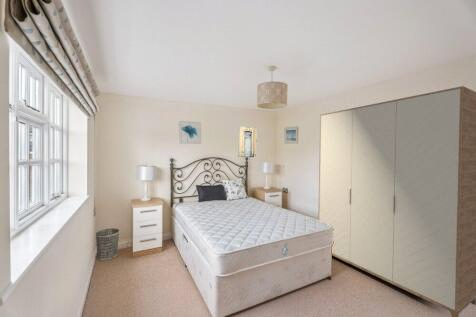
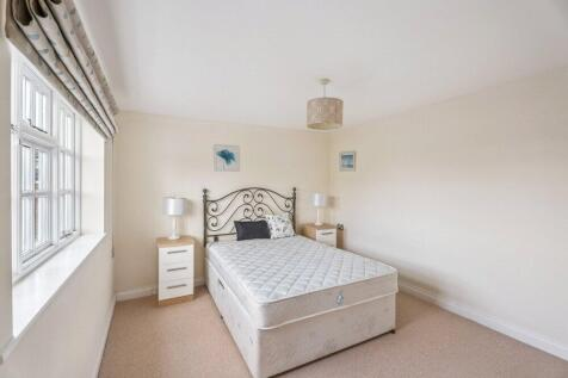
- wardrobe (382, 190)
- wastebasket (107, 244)
- wall art (247, 142)
